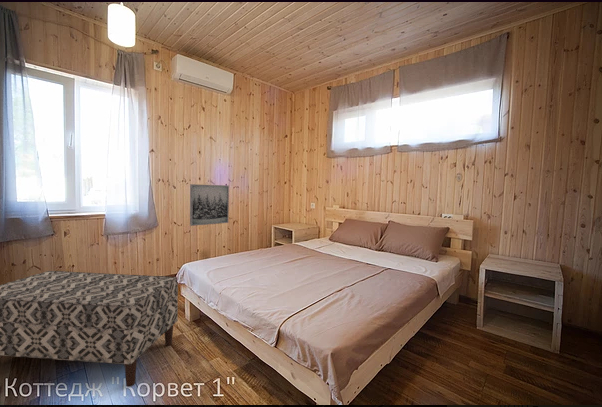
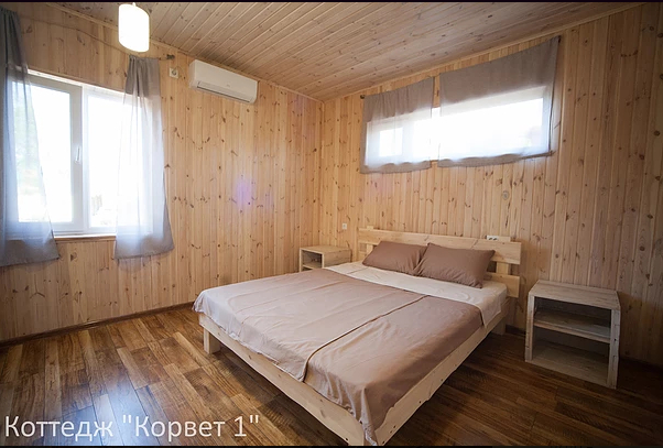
- wall art (210, 204)
- bench (83, 321)
